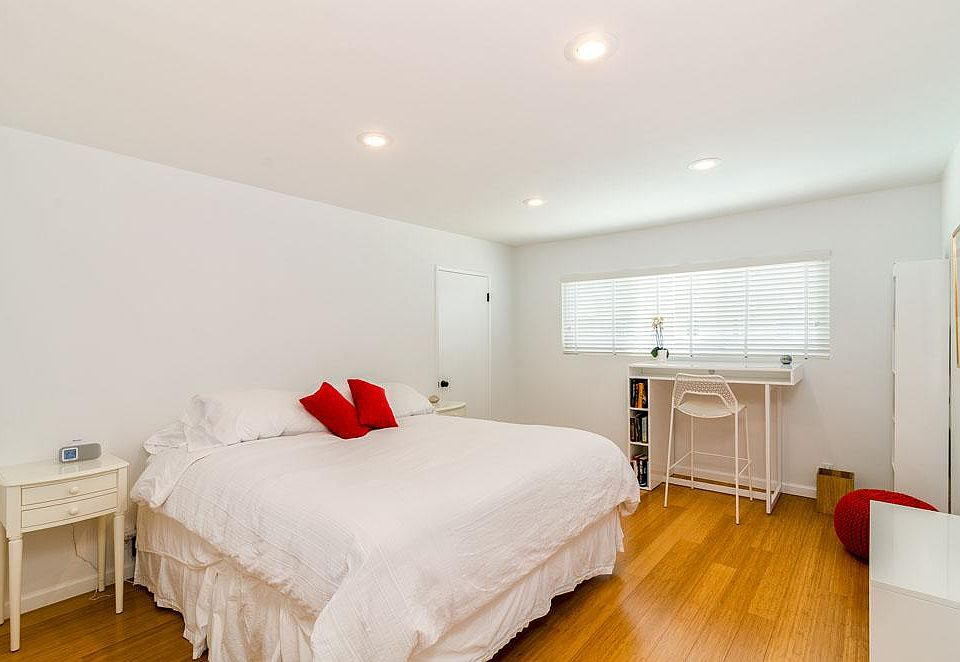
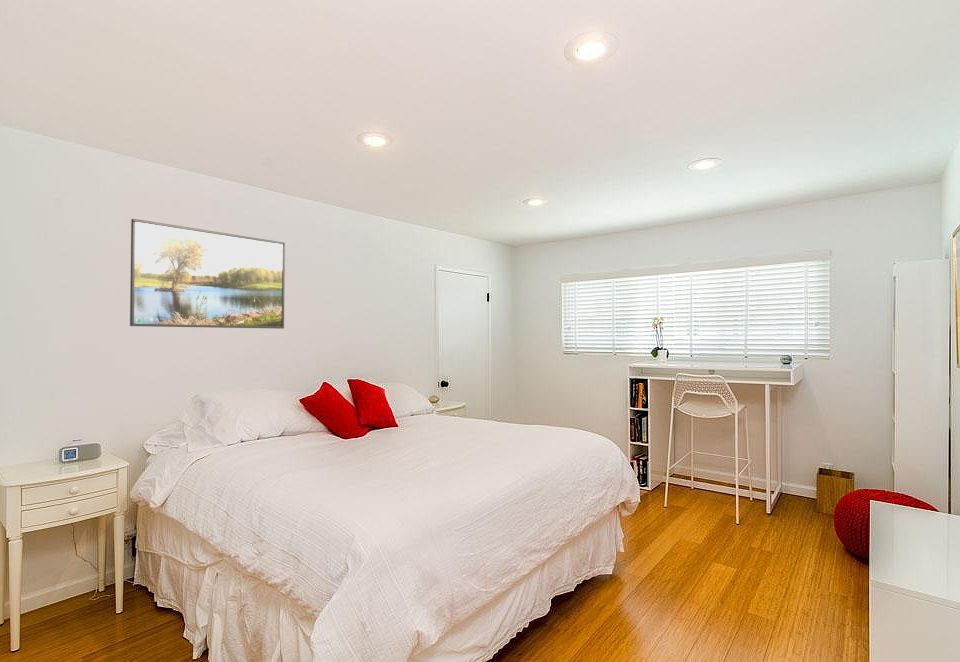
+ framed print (216, 279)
